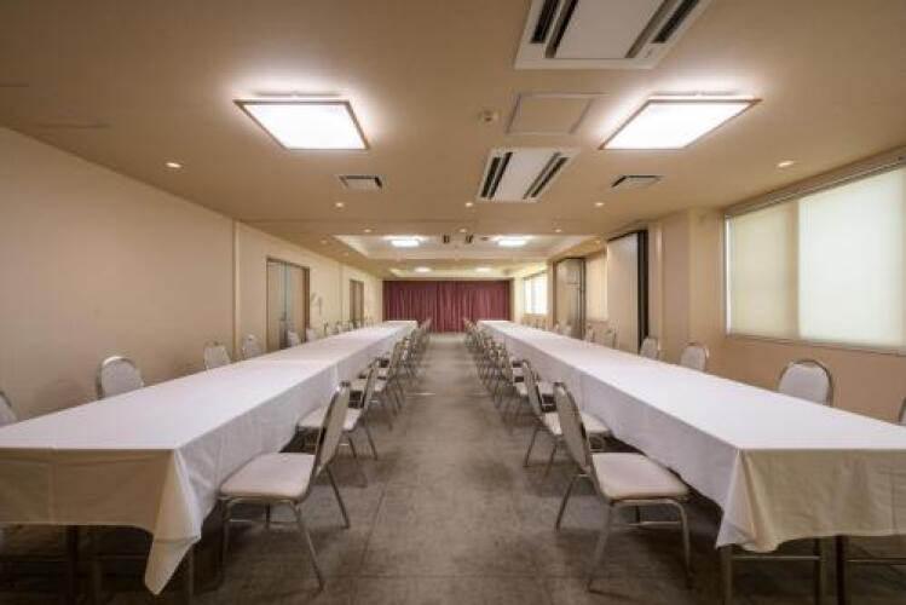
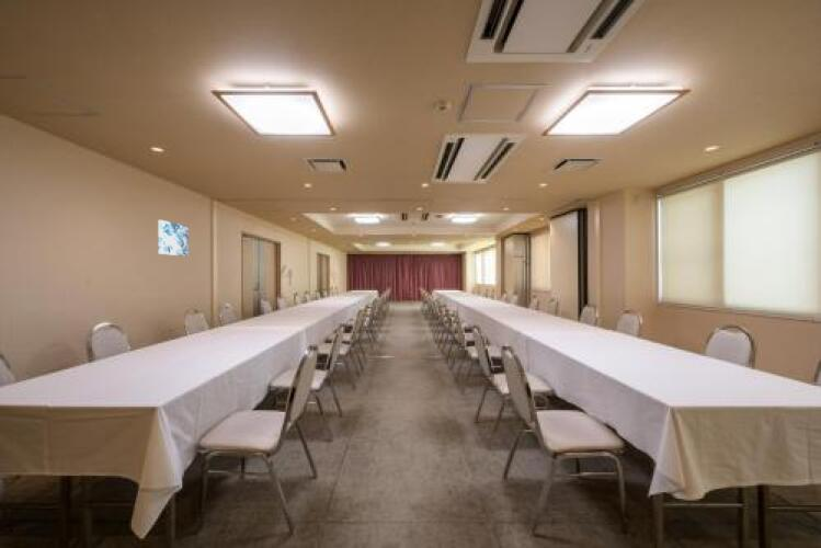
+ wall art (173, 239)
